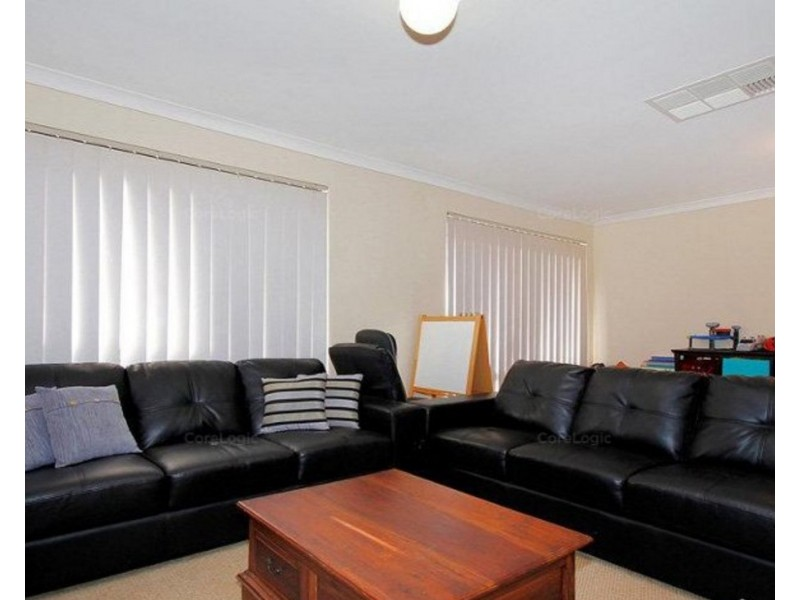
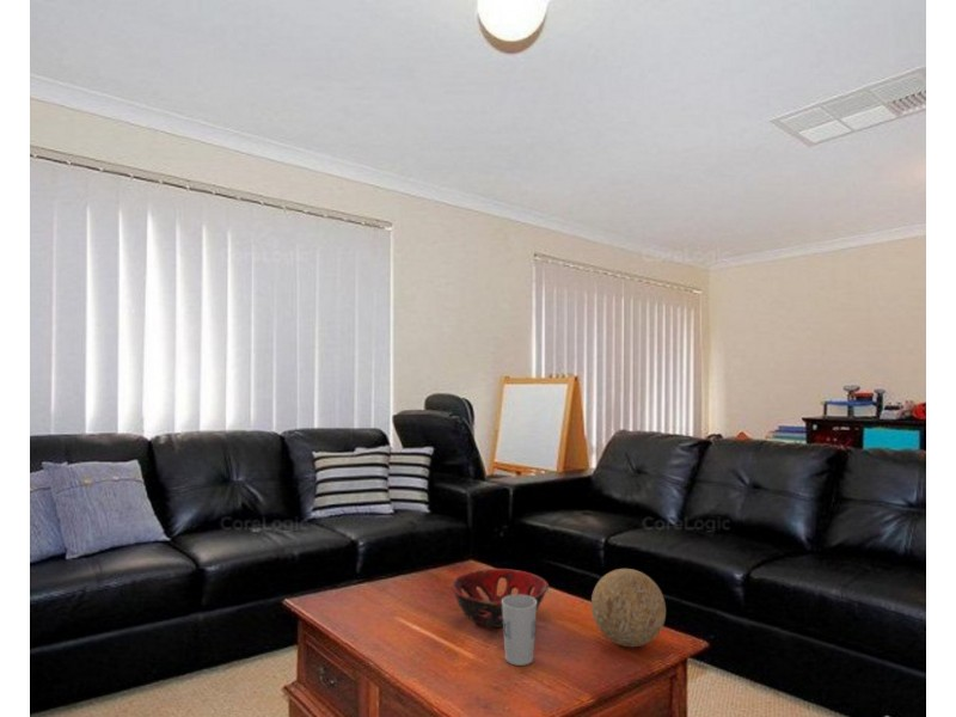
+ cup (519, 630)
+ decorative ball (627, 606)
+ decorative bowl (500, 599)
